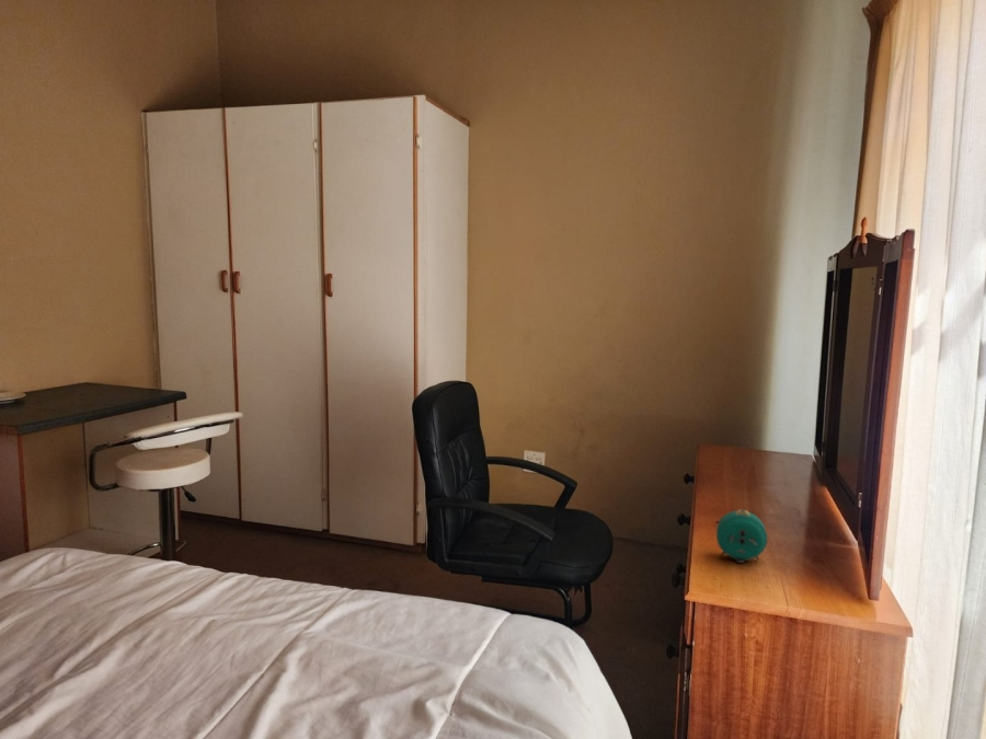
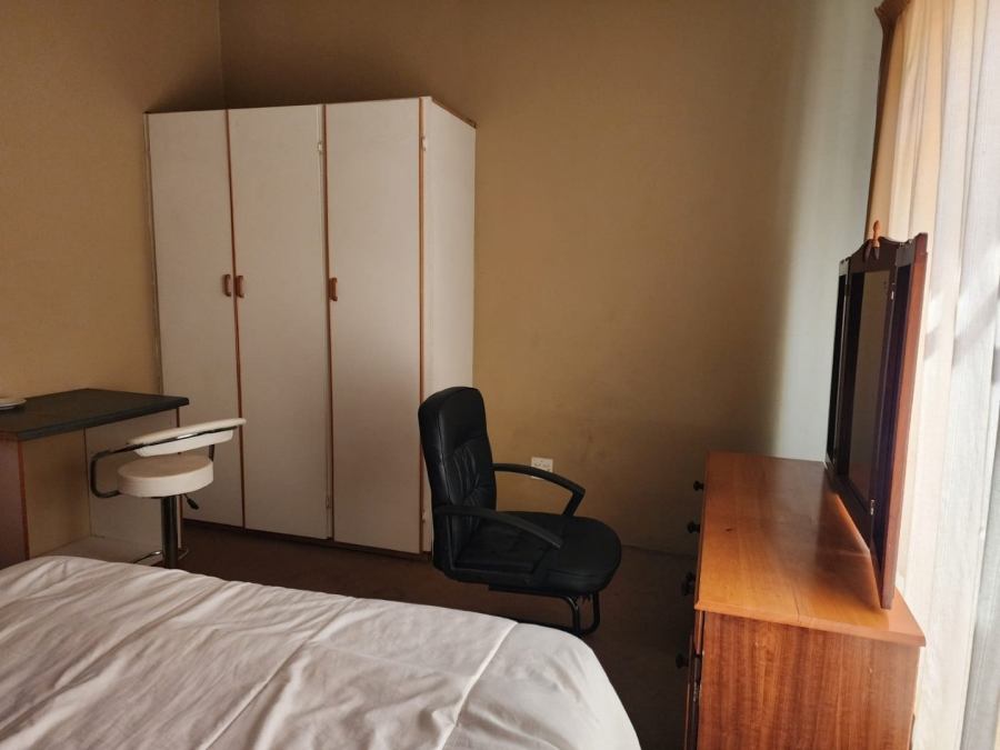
- alarm clock (741, 535)
